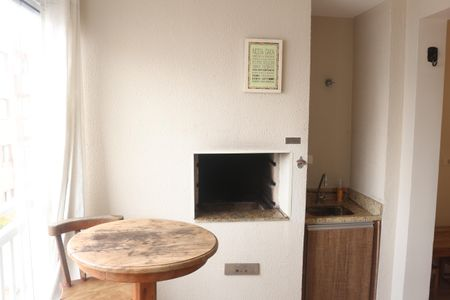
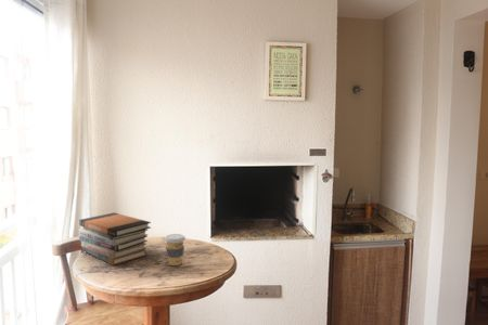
+ book stack (114, 236)
+ coffee cup (175, 249)
